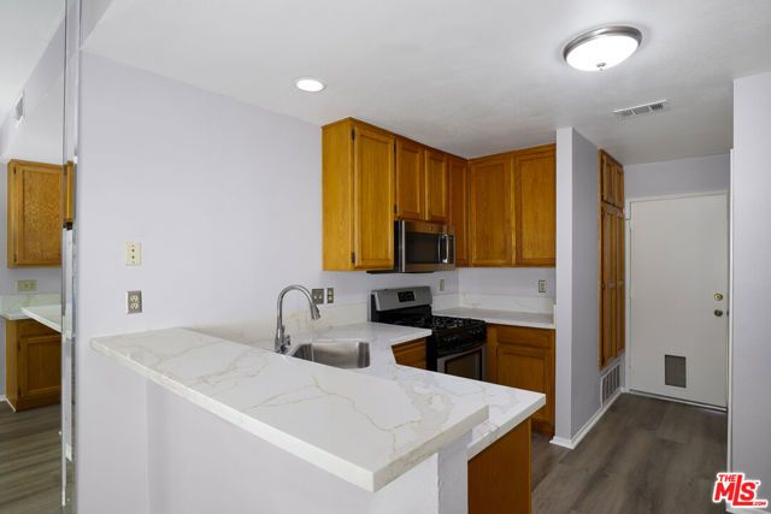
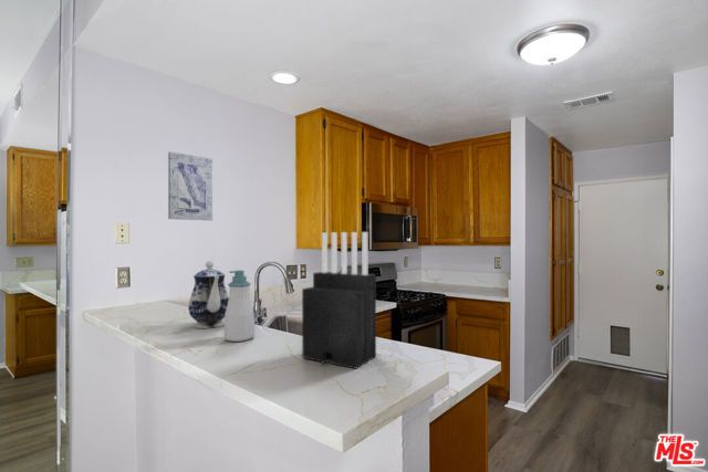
+ knife block (336, 295)
+ teapot (209, 293)
+ wall art (190, 187)
+ soap bottle (239, 304)
